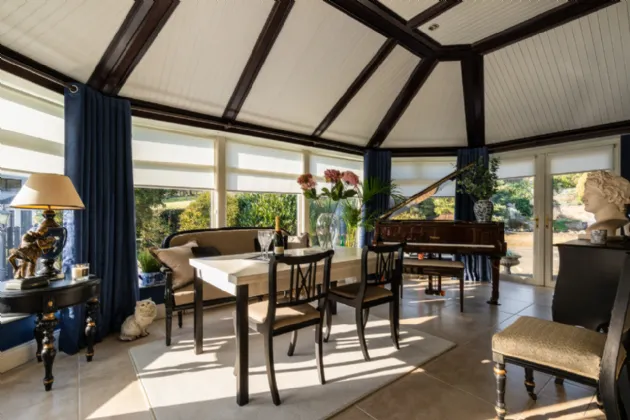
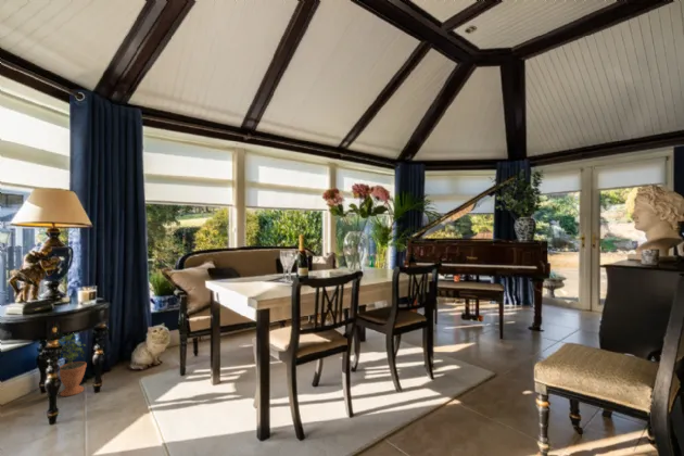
+ potted plant (68, 359)
